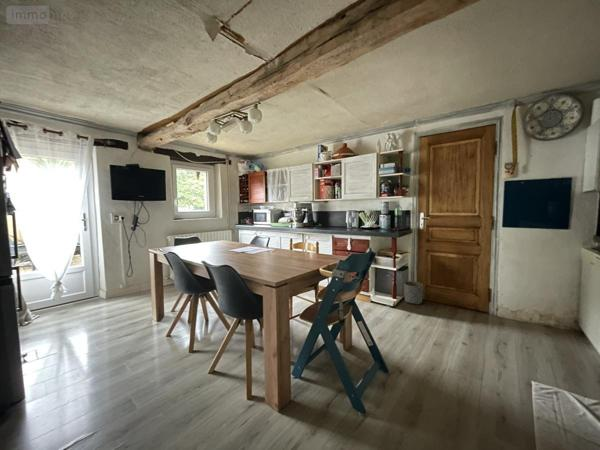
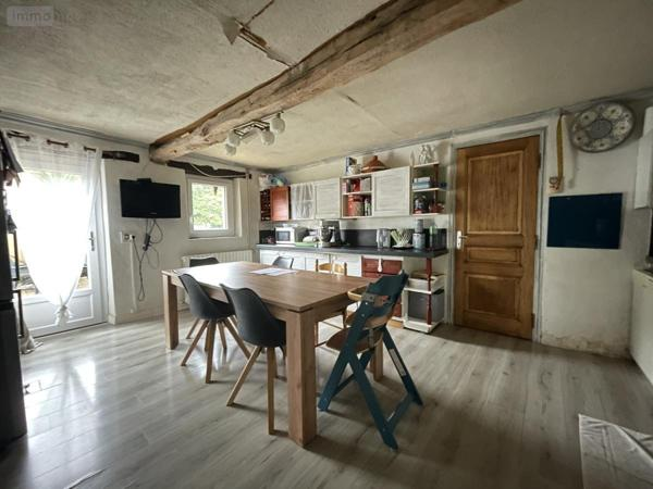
- planter (413, 292)
